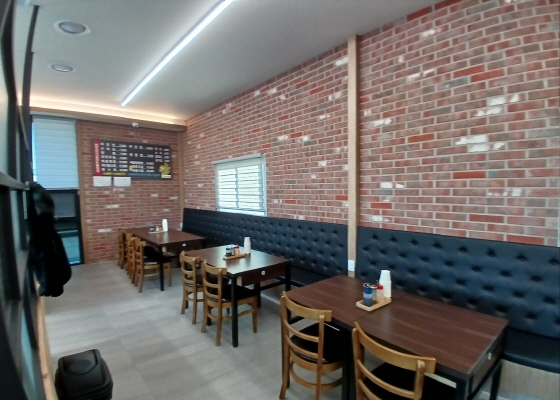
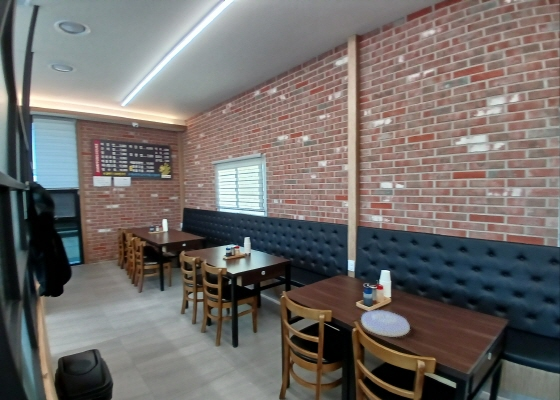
+ plate (384, 321)
